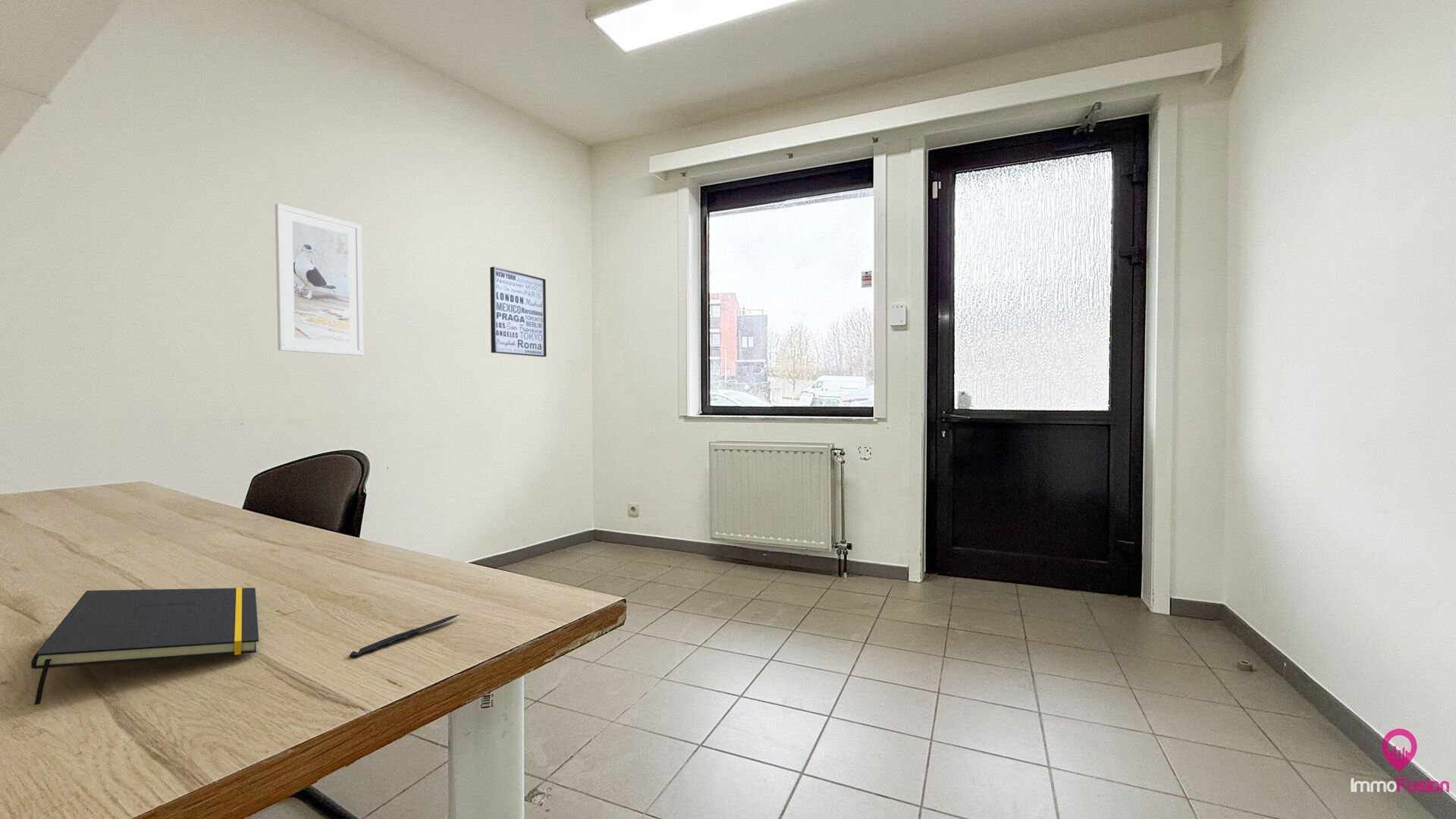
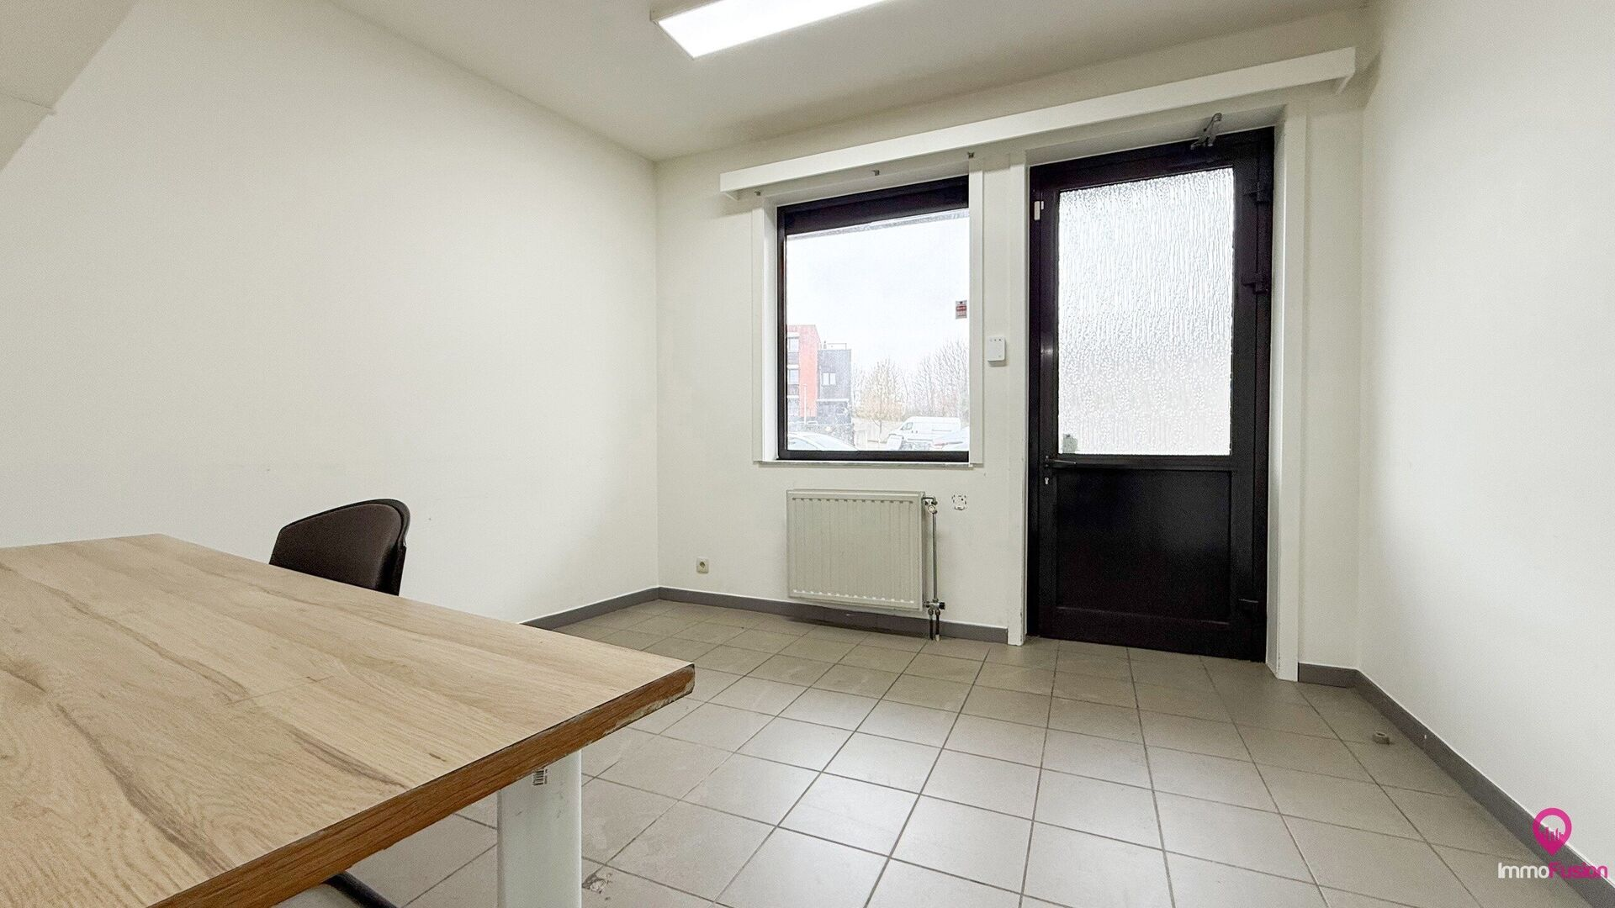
- notepad (166, 620)
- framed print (322, 284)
- wall art (519, 314)
- knife (410, 632)
